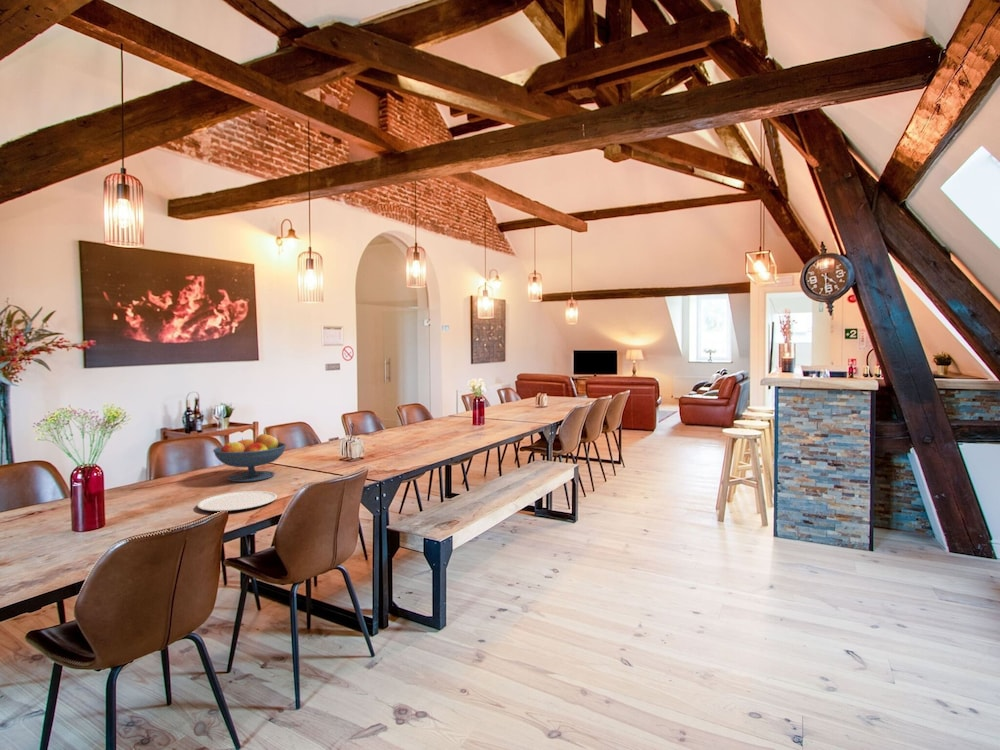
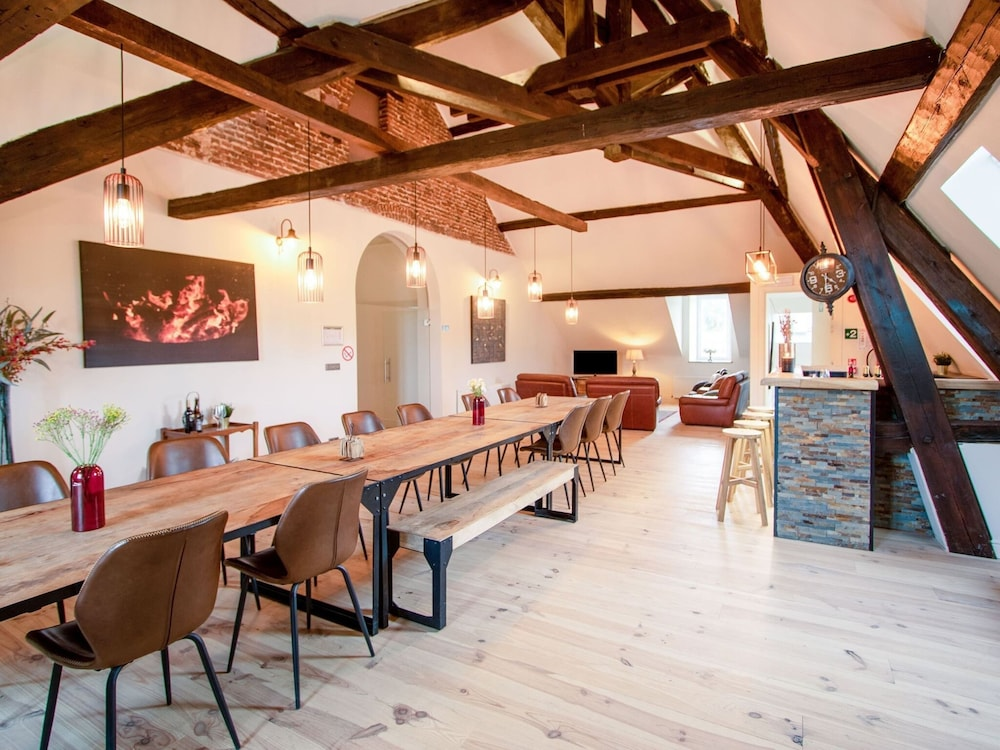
- plate (238, 501)
- fruit bowl (250, 456)
